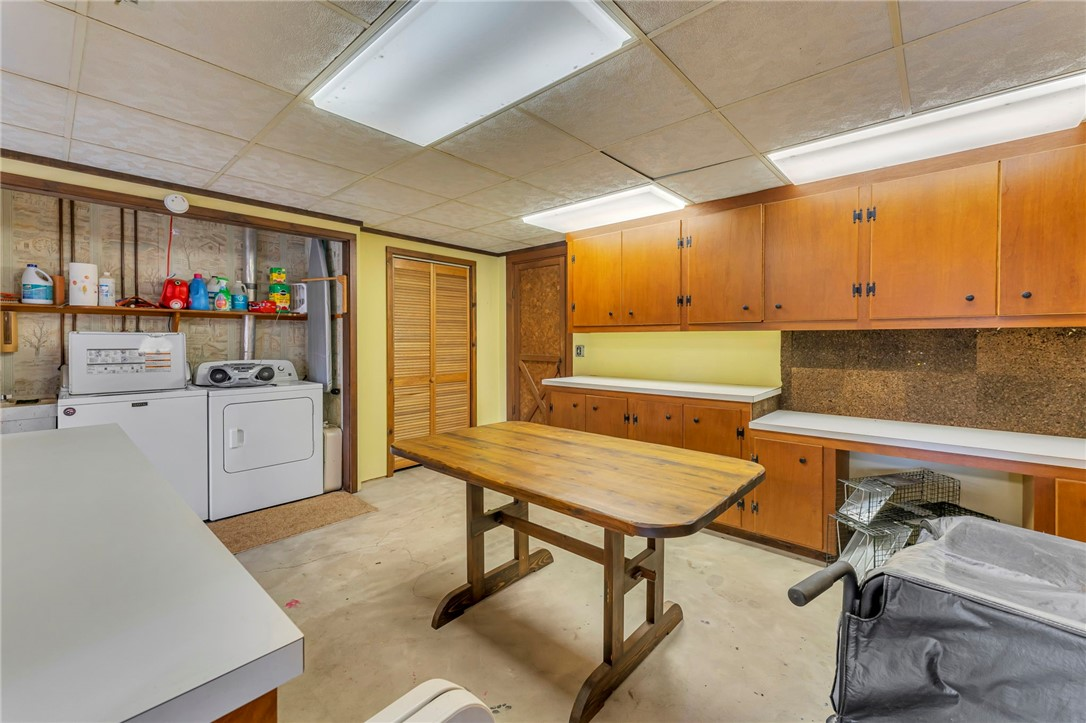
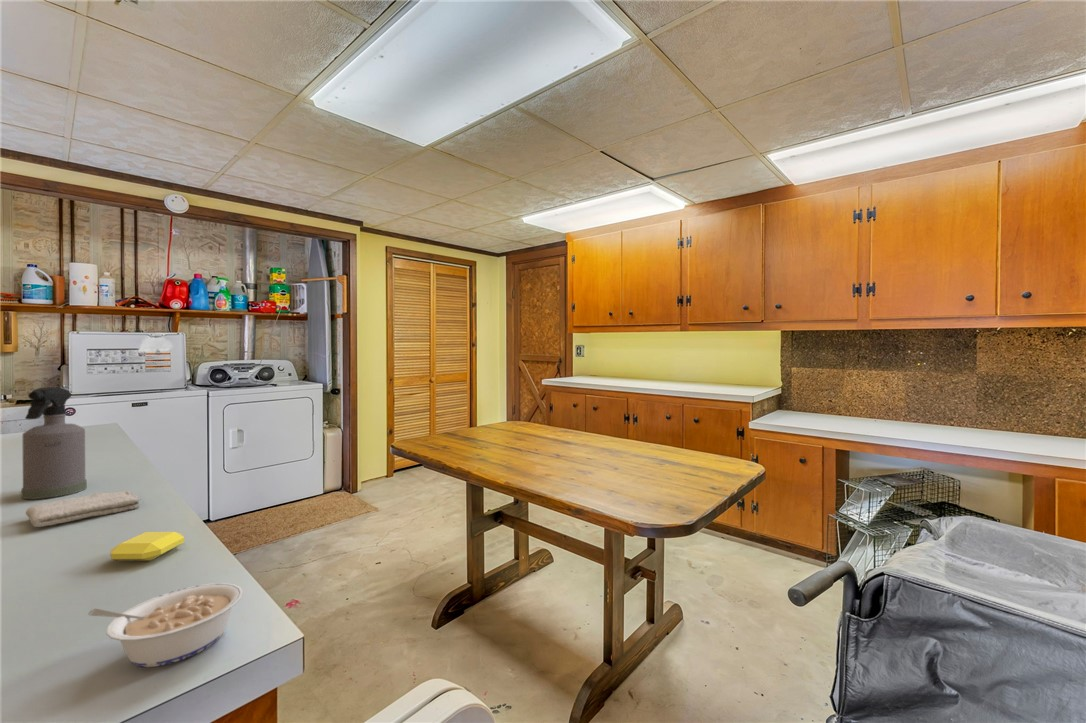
+ soap bar (148, 545)
+ spray bottle (52, 440)
+ legume (174, 624)
+ washcloth (86, 506)
